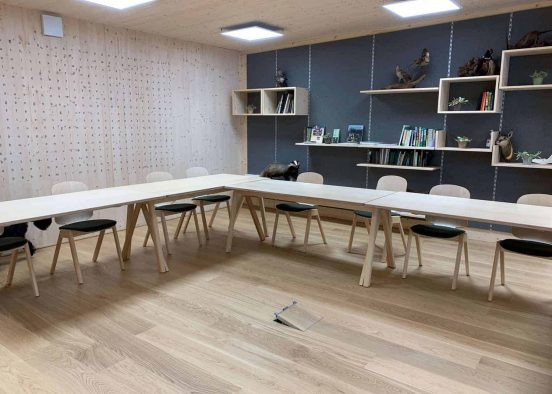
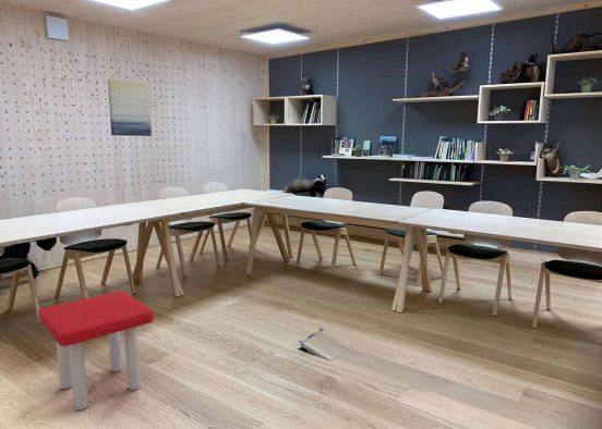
+ wall art (130, 109)
+ stool (95, 338)
